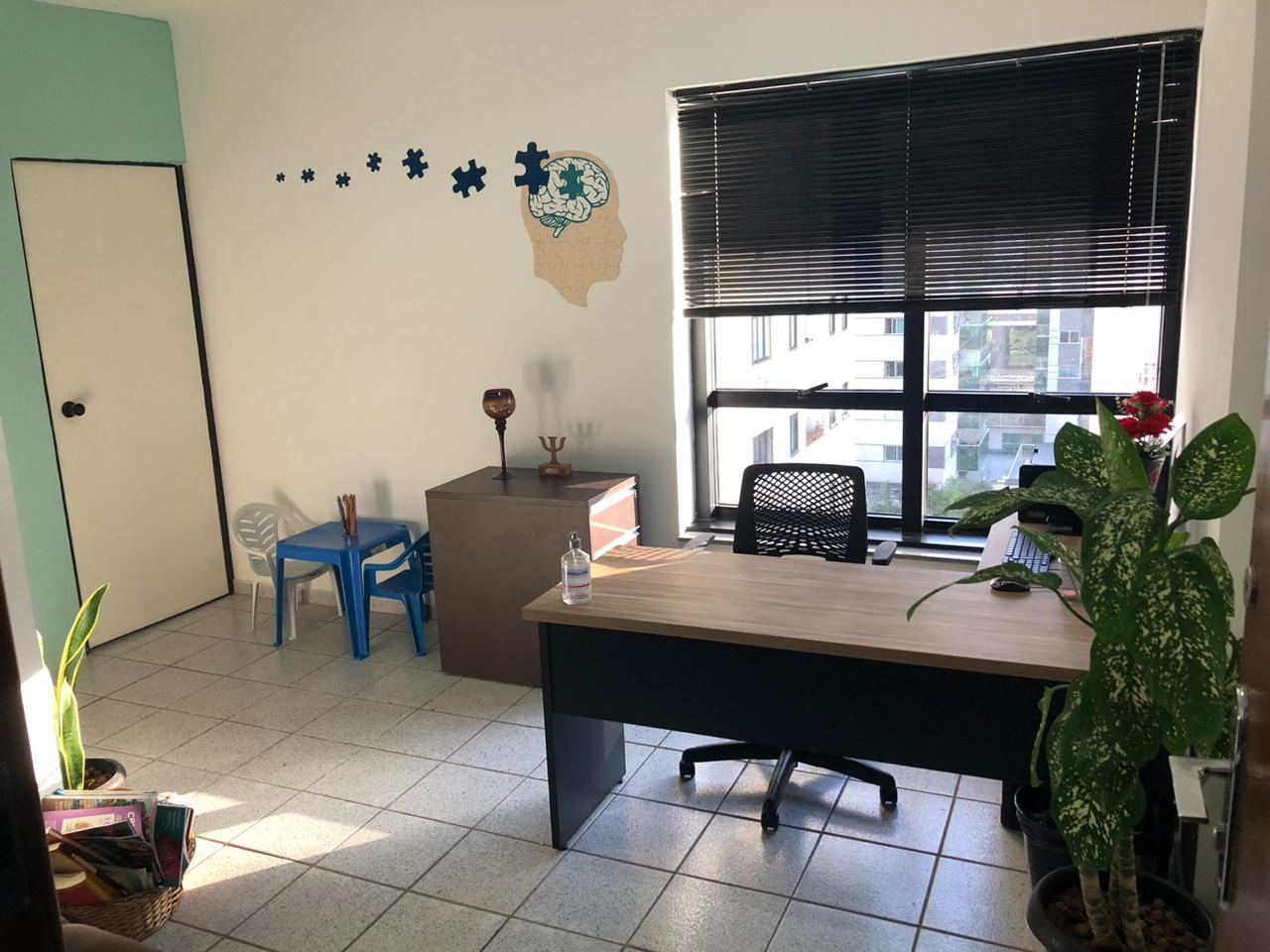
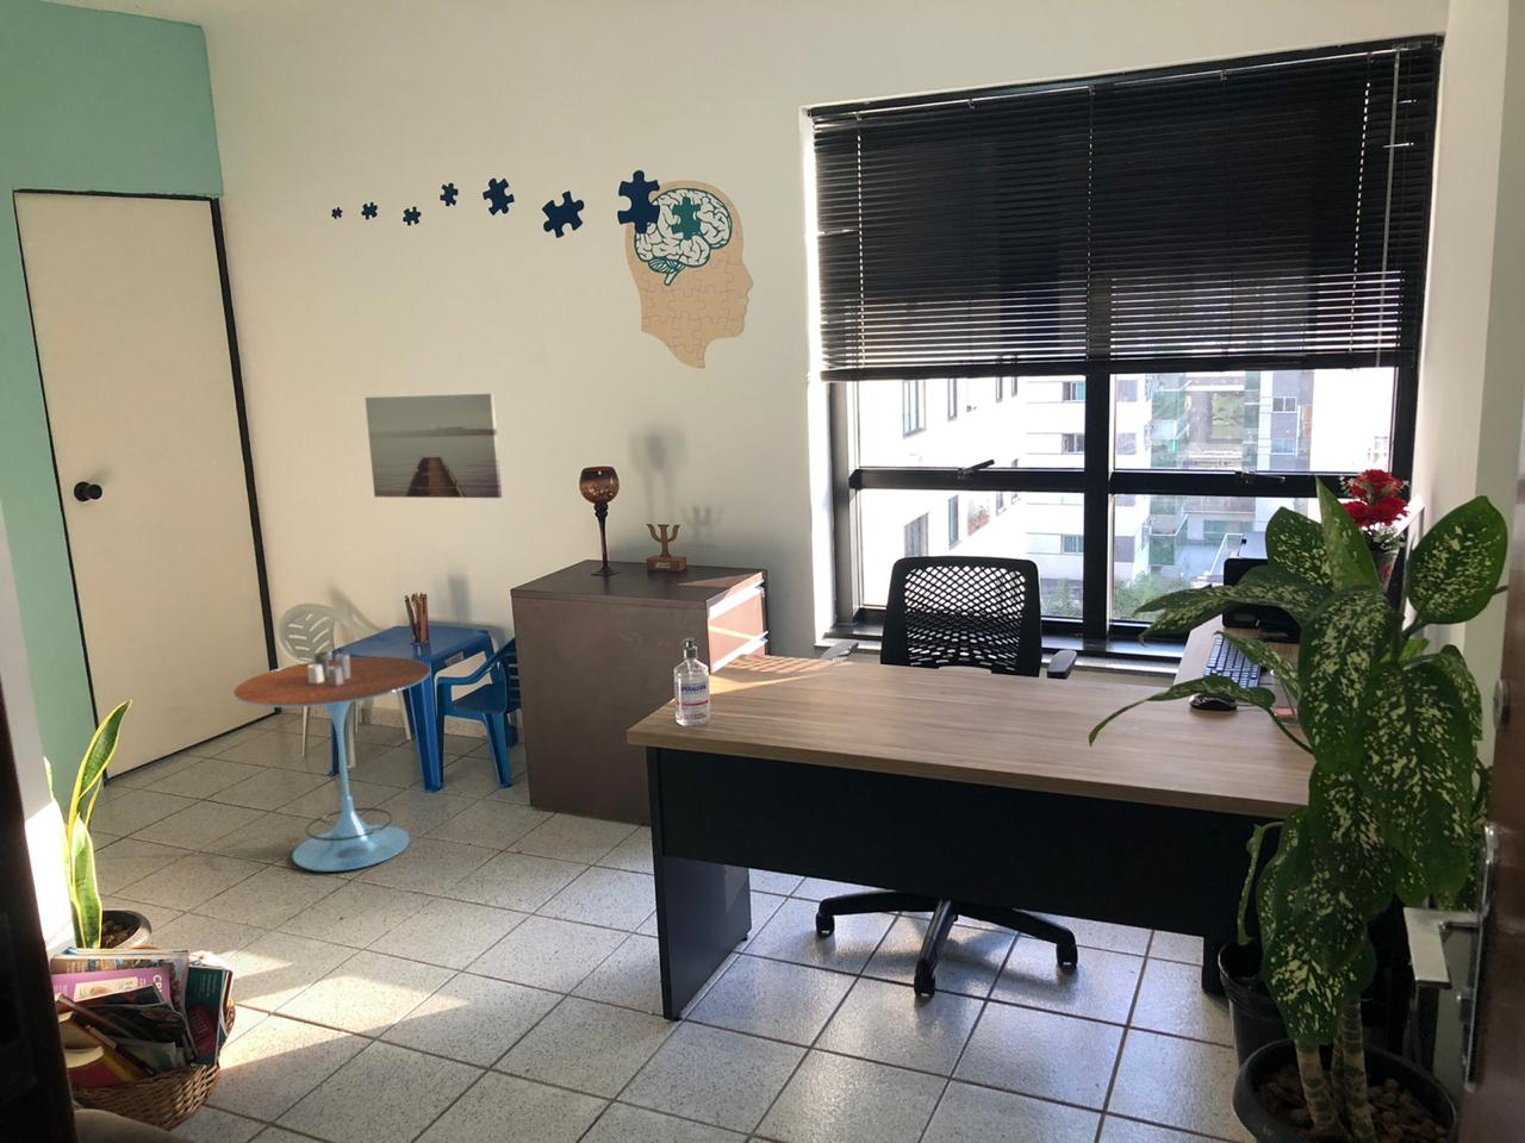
+ side table (341, 749)
+ wall art (432, 447)
